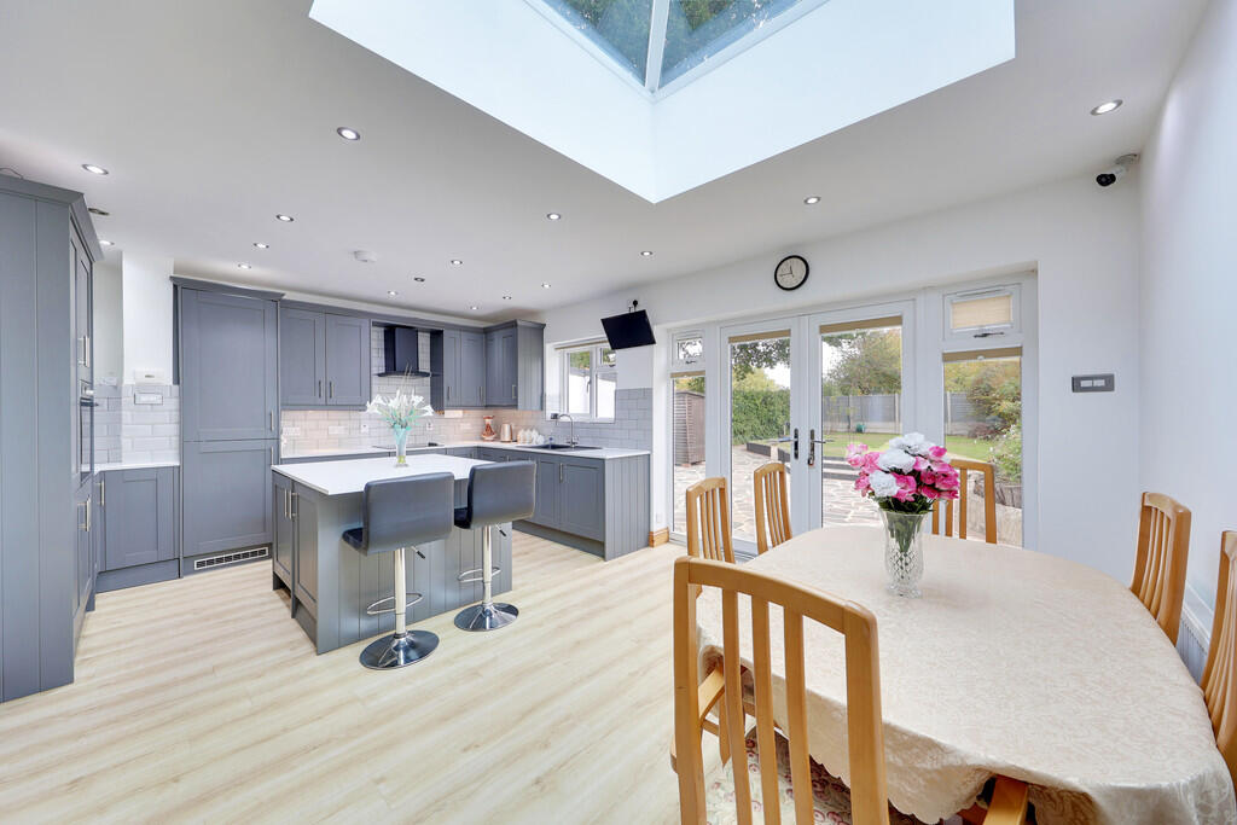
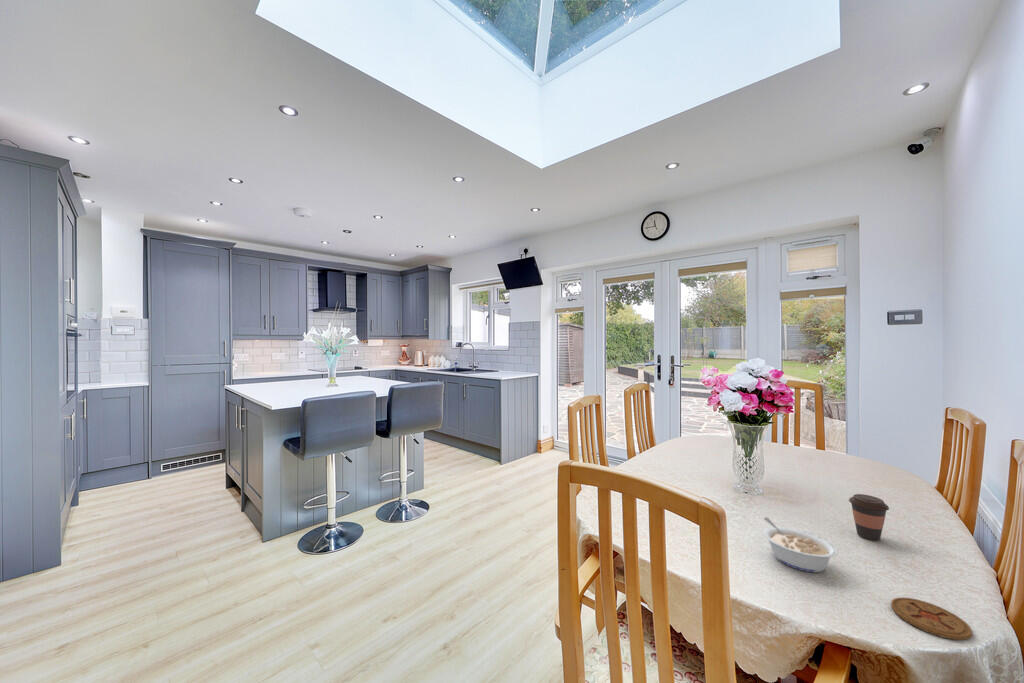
+ coaster (929, 617)
+ legume (795, 547)
+ coffee cup (868, 517)
